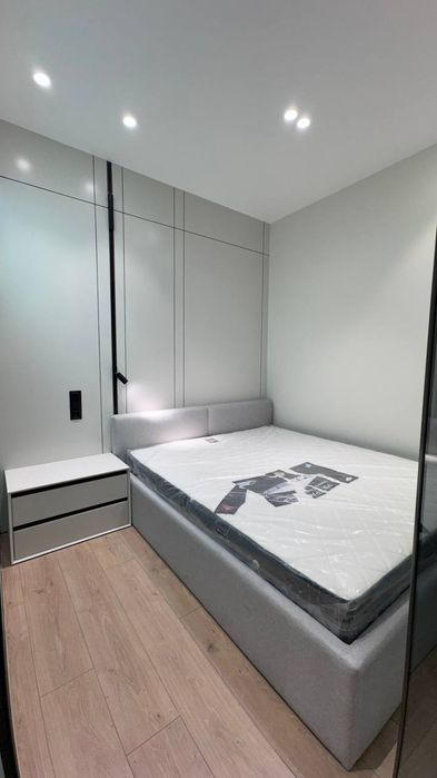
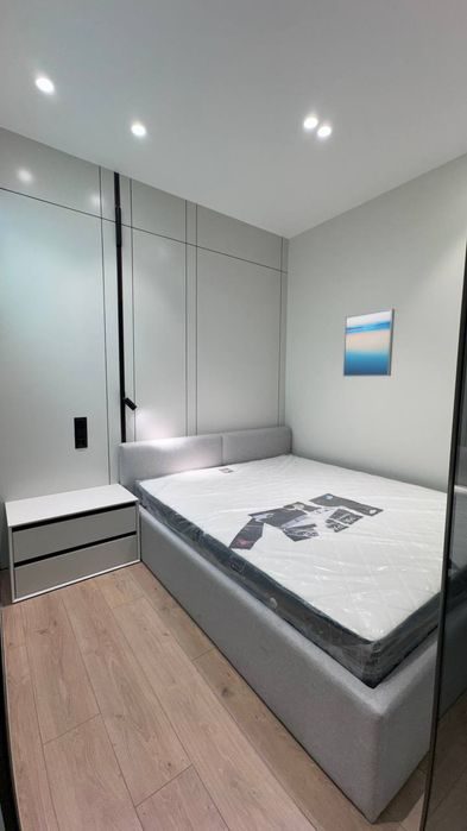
+ wall art (366, 345)
